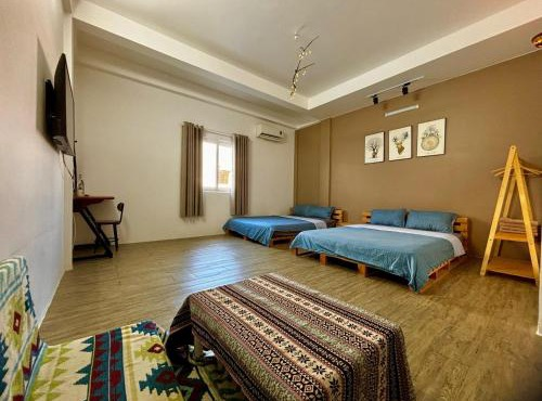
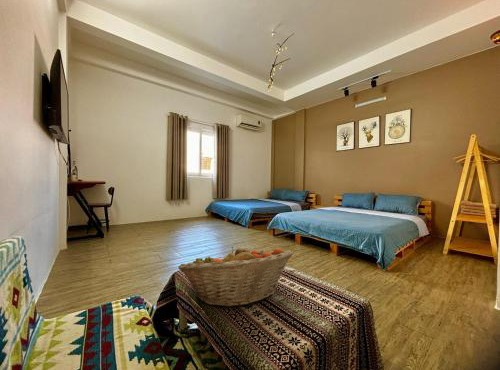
+ fruit basket (237, 268)
